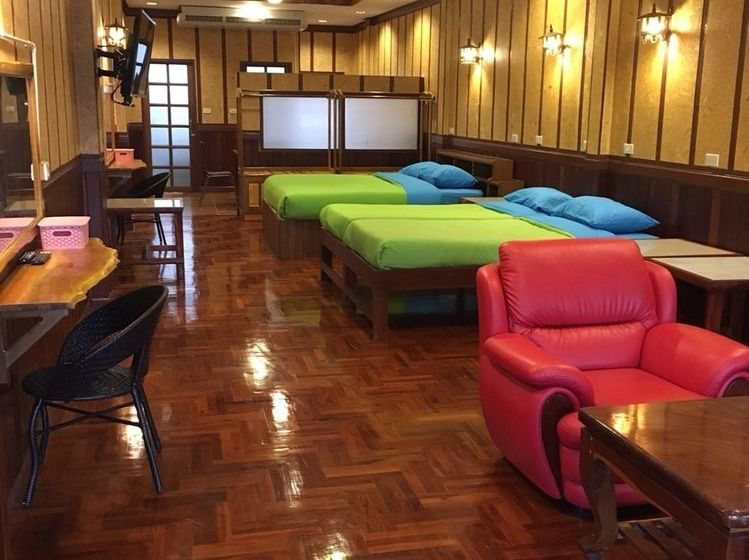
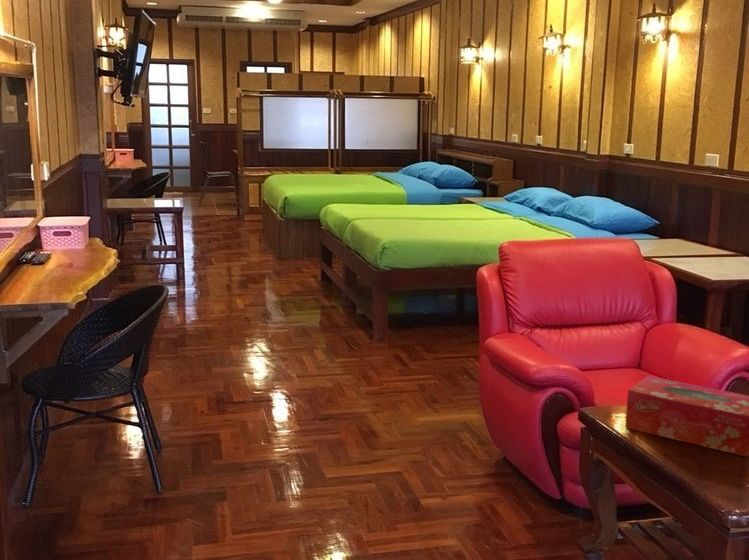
+ tissue box (694, 413)
